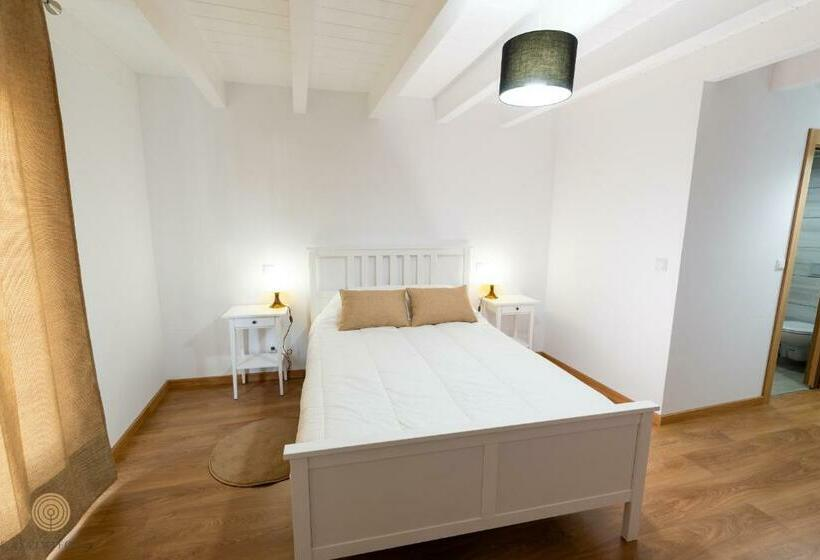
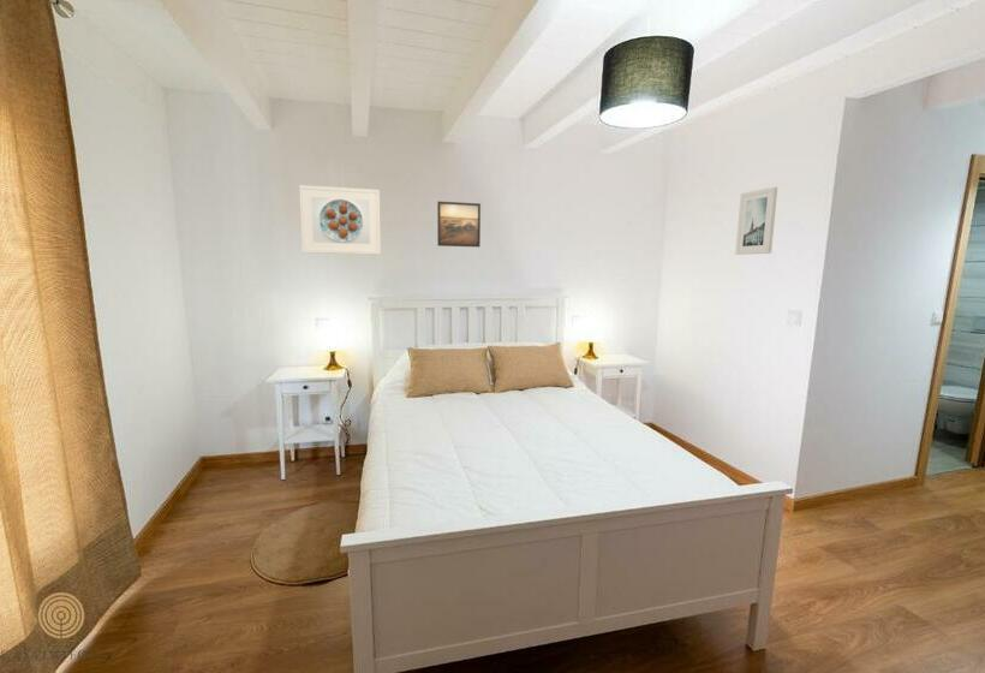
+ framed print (341, 220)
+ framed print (459, 224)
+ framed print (754, 222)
